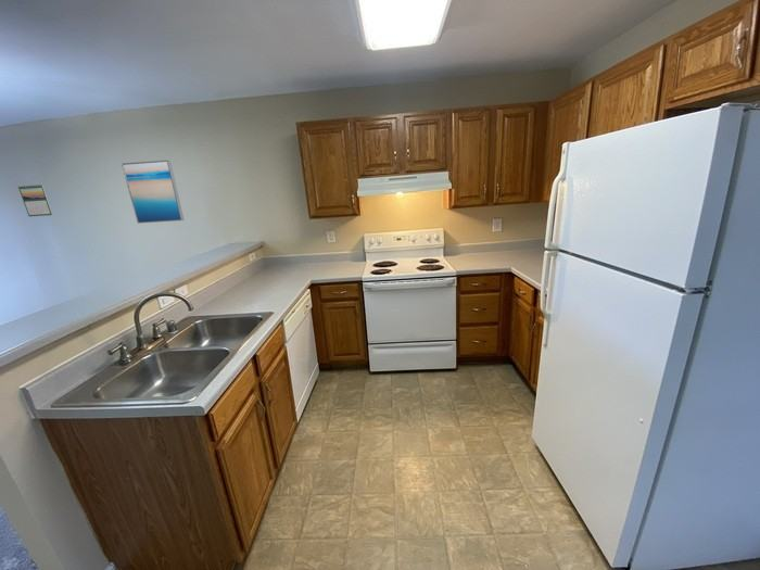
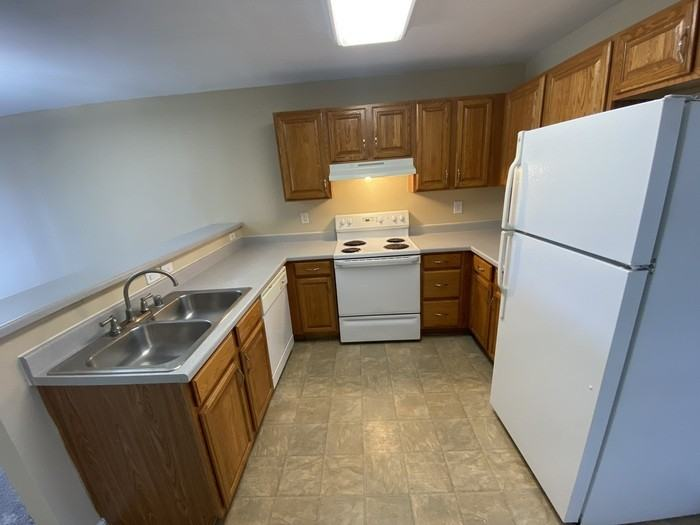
- wall art (153, 192)
- calendar (35, 200)
